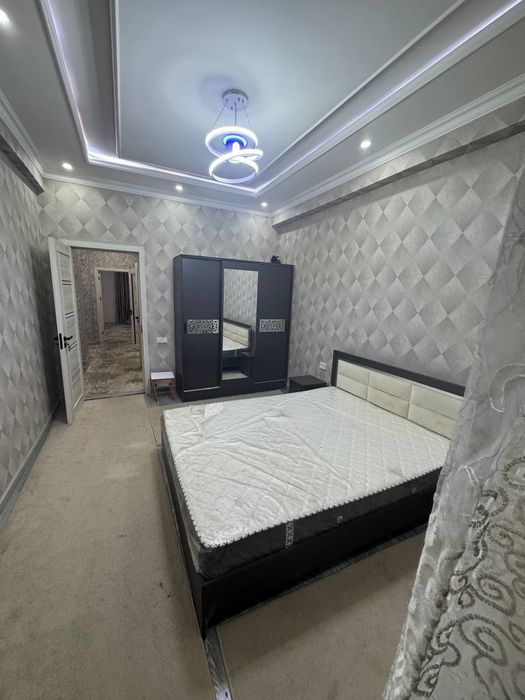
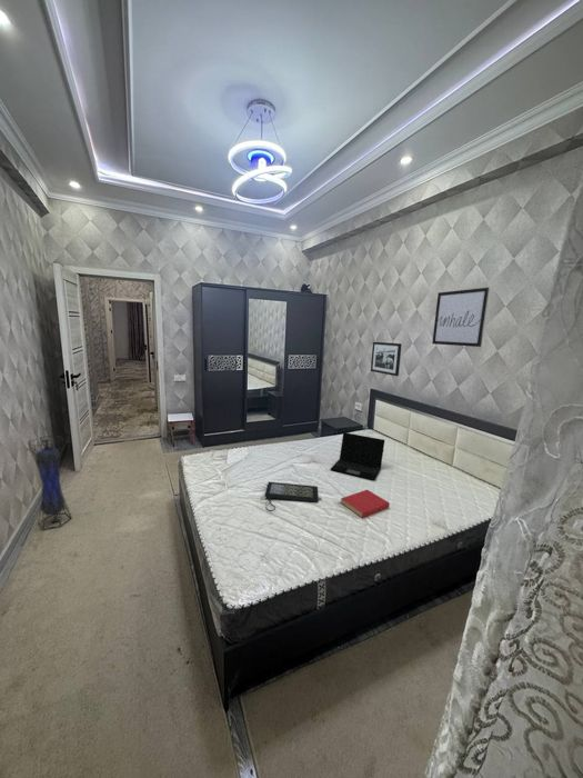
+ laptop (358, 455)
+ clutch bag (289, 491)
+ book (364, 502)
+ picture frame (384, 358)
+ wall art (458, 318)
+ lantern (50, 481)
